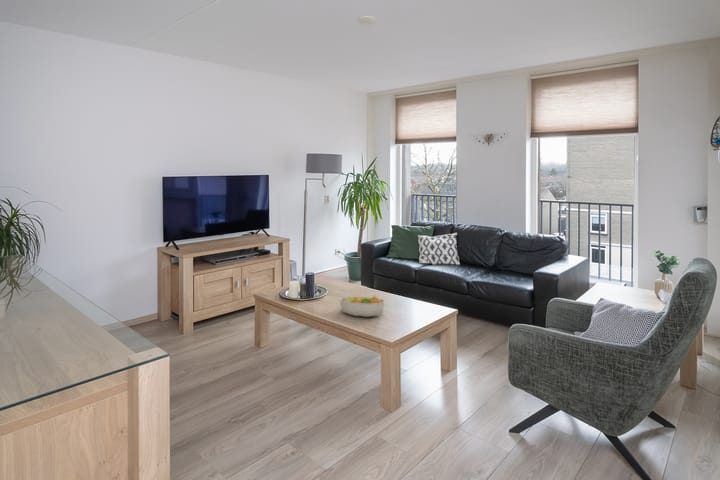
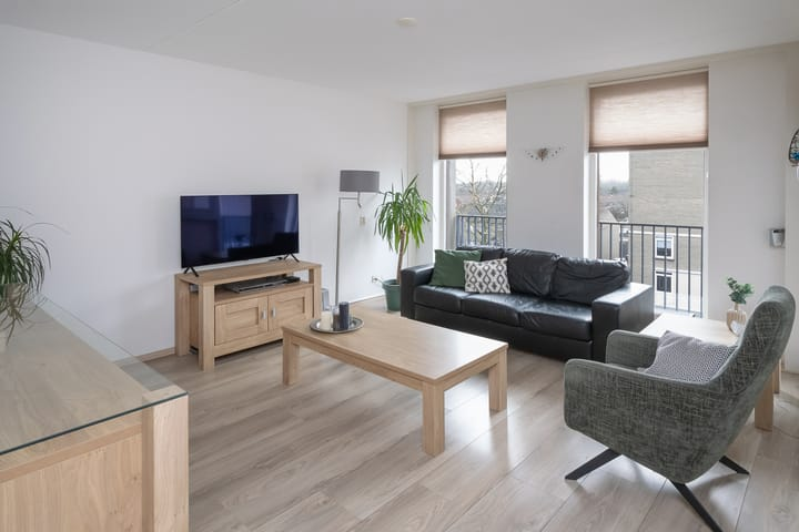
- fruit bowl (362, 303)
